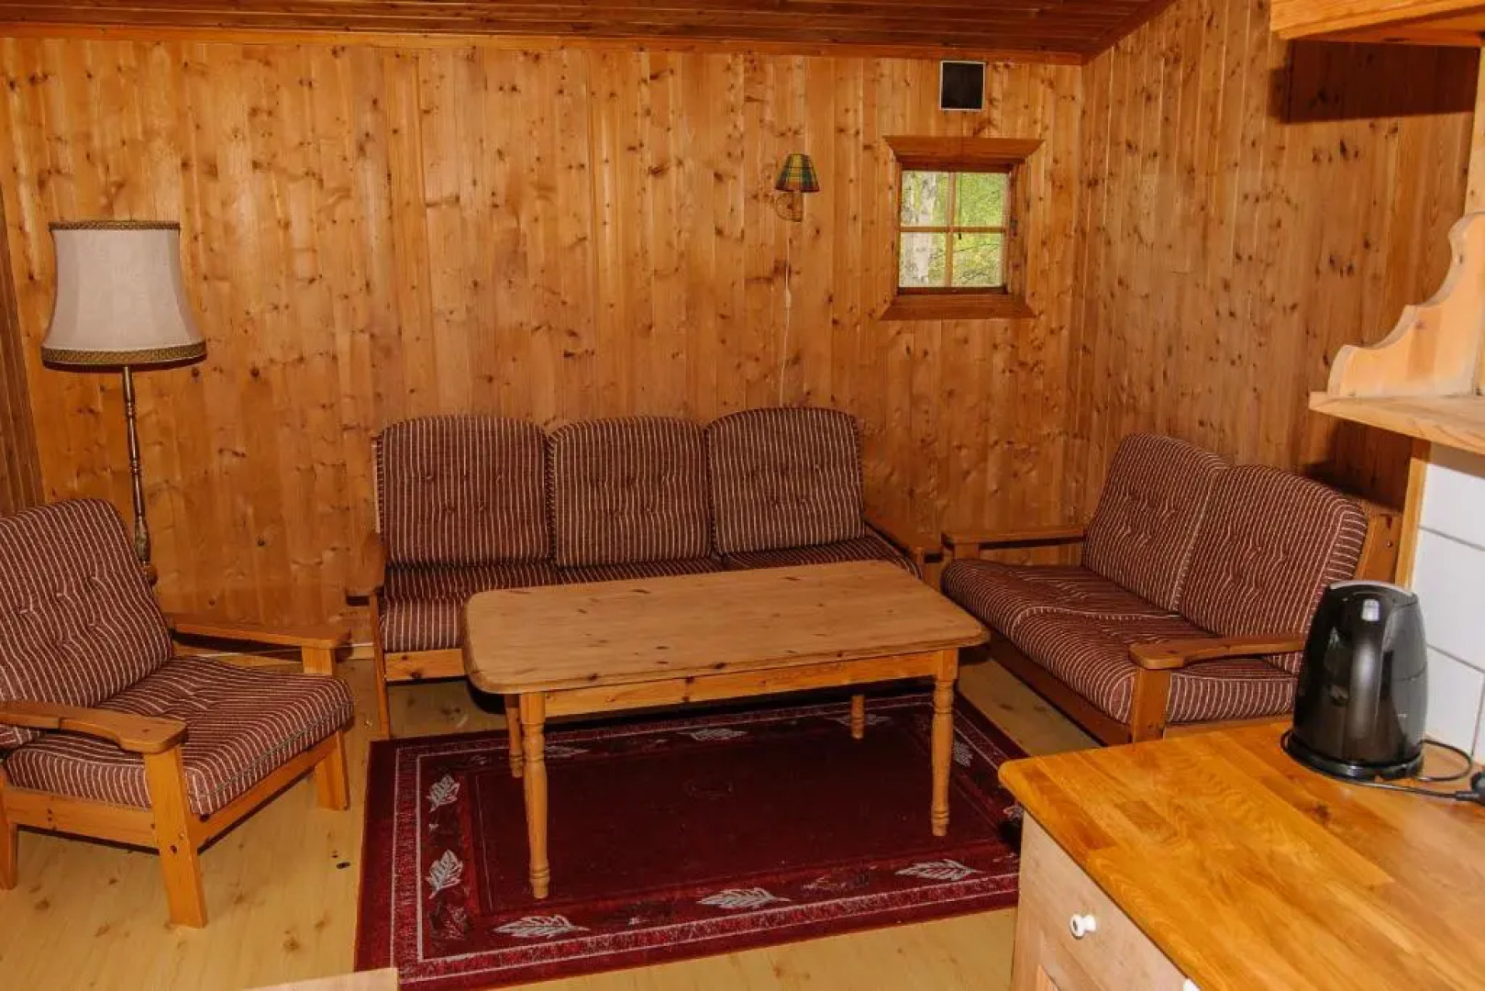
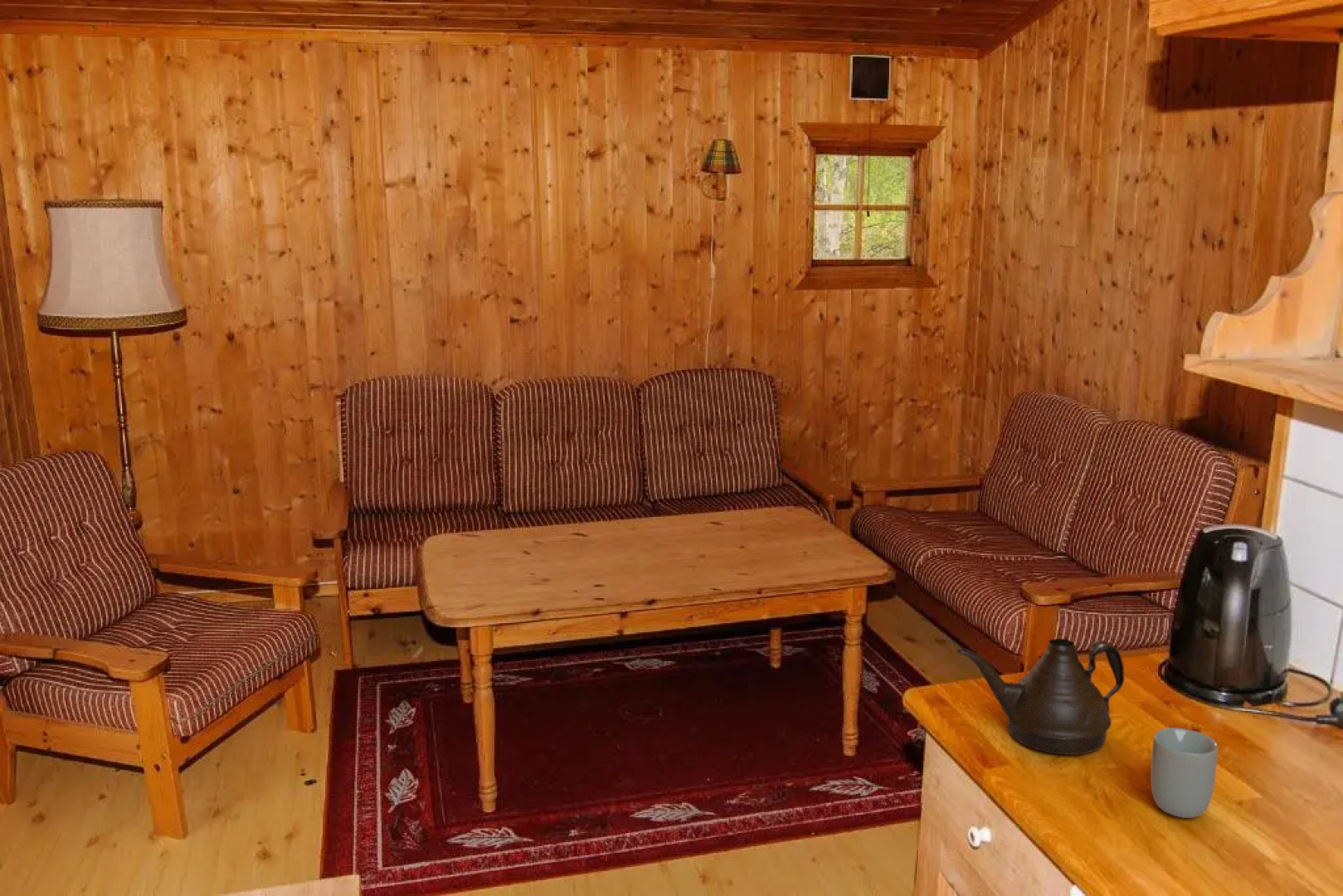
+ teapot (1038, 687)
+ cup (1182, 775)
